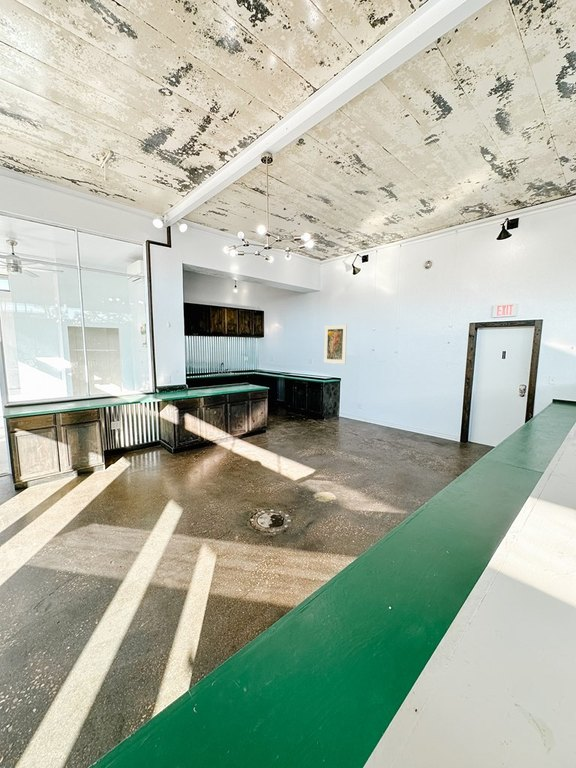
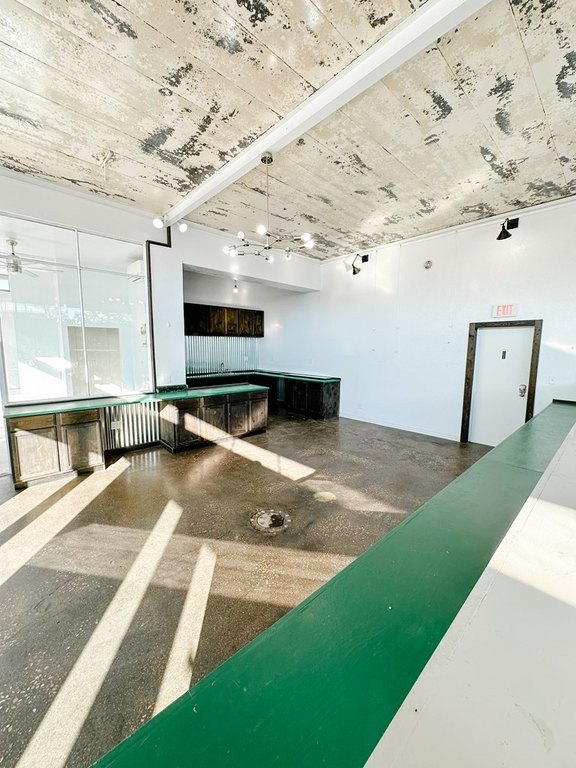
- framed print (334, 344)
